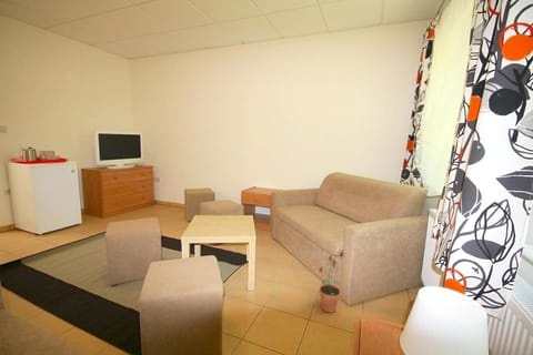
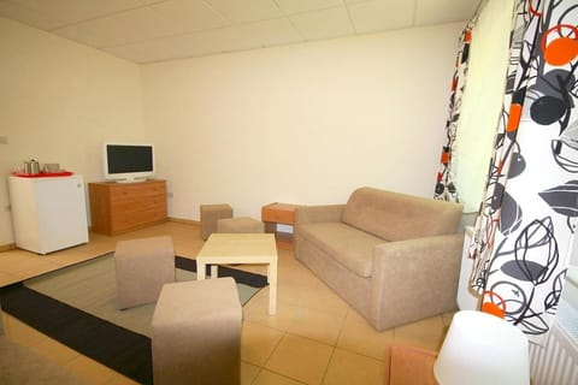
- potted plant (329, 277)
